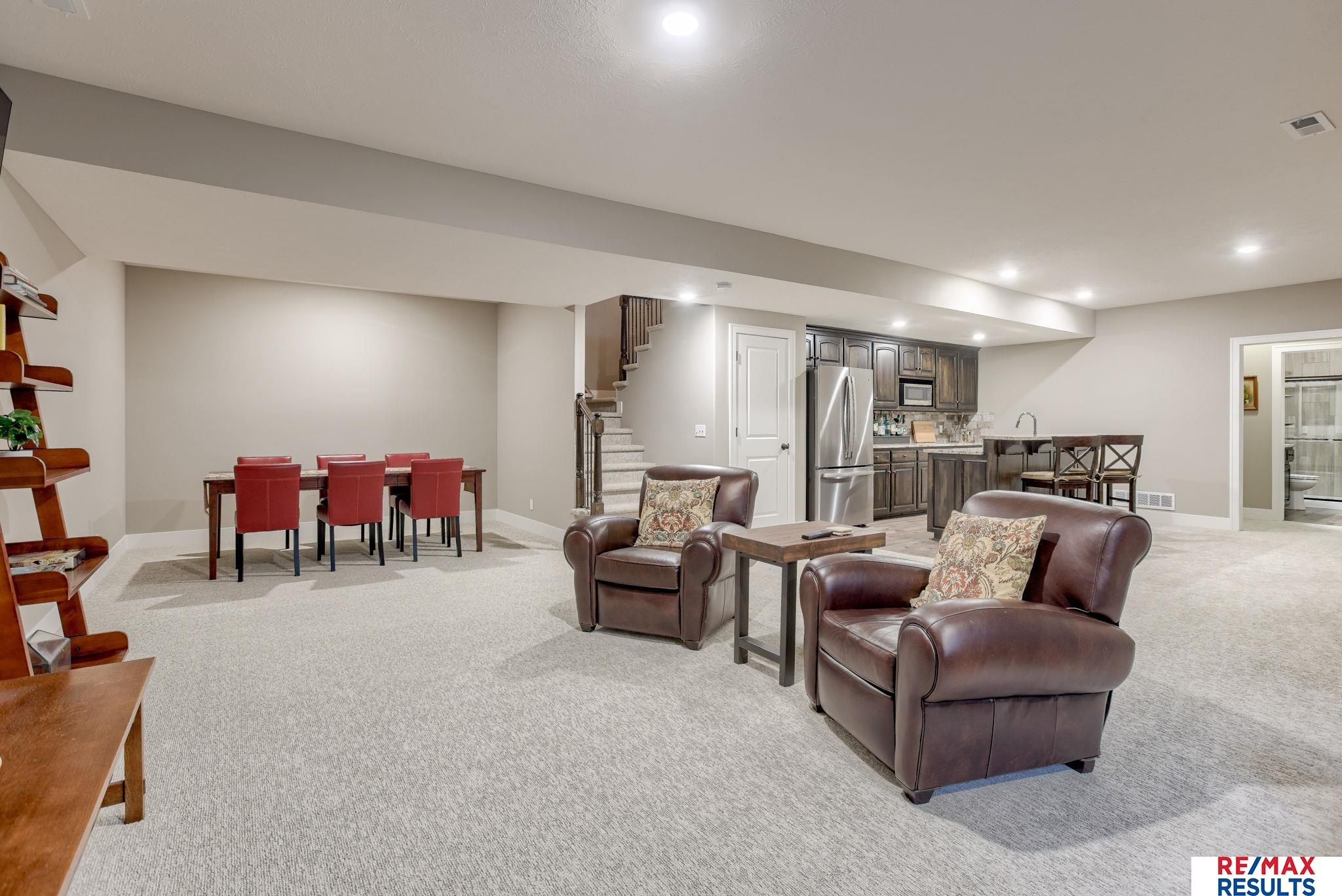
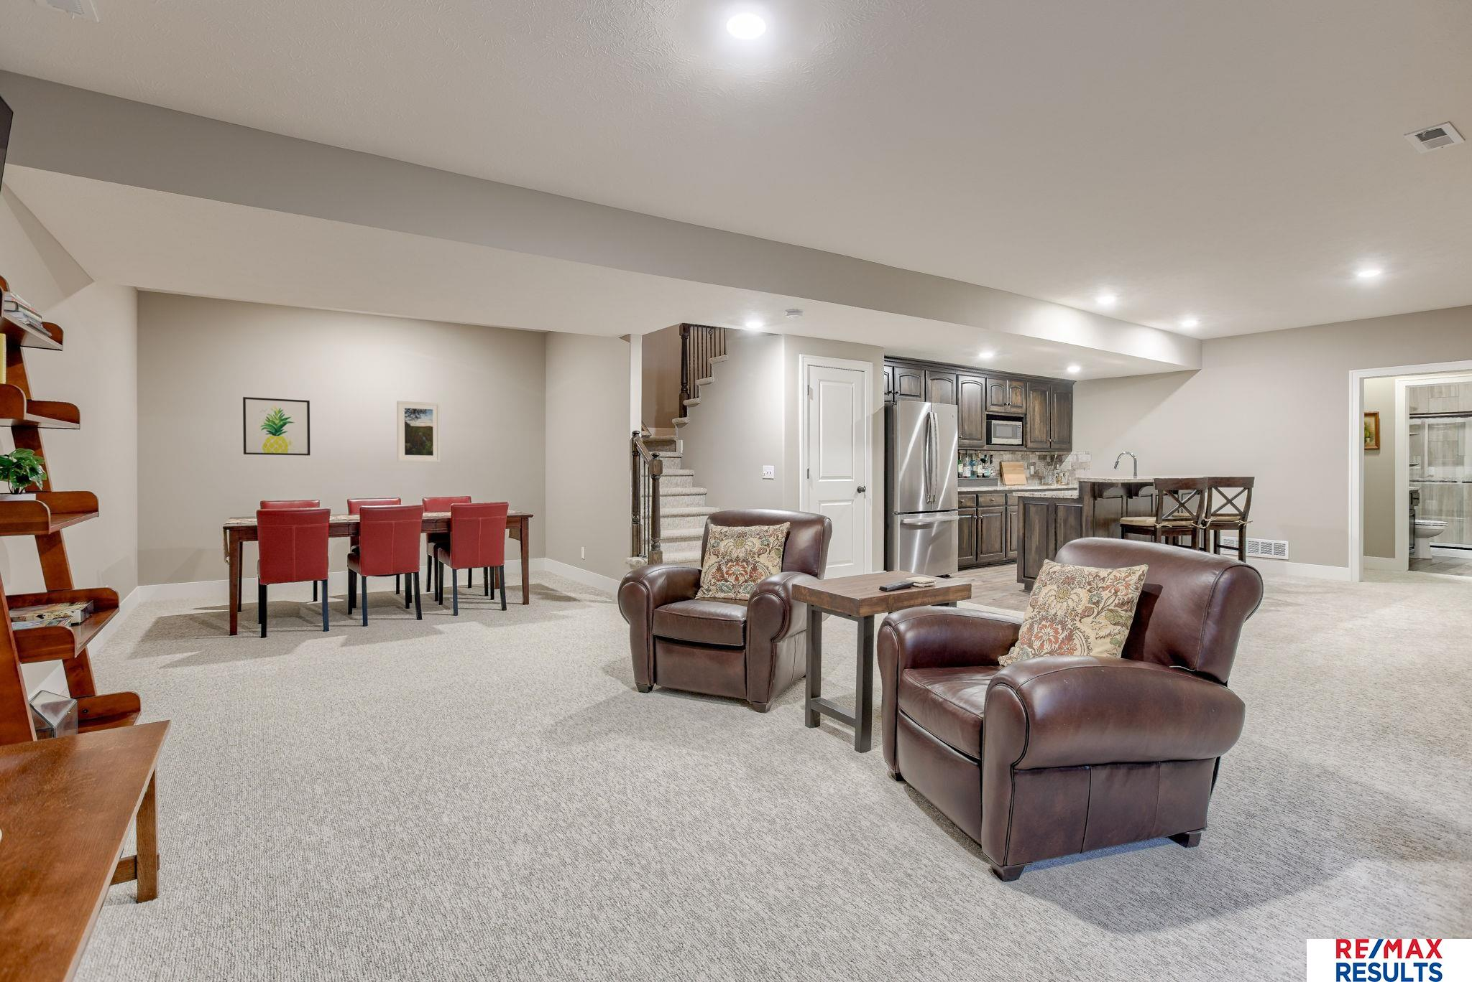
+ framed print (418, 432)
+ wall art (276, 426)
